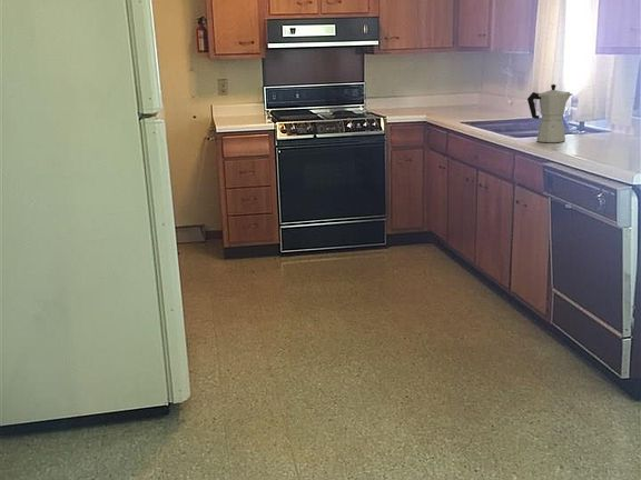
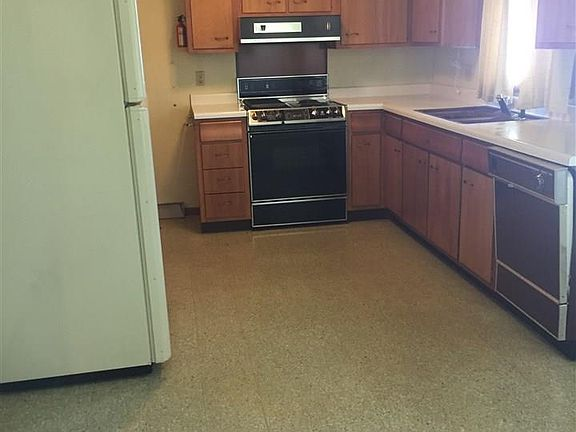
- moka pot (549, 112)
